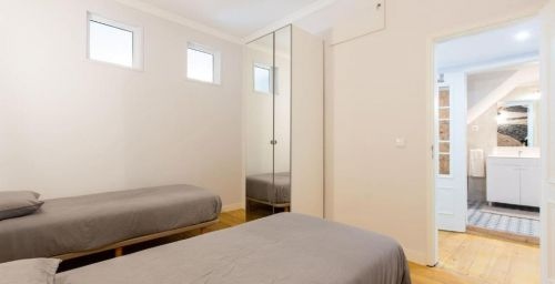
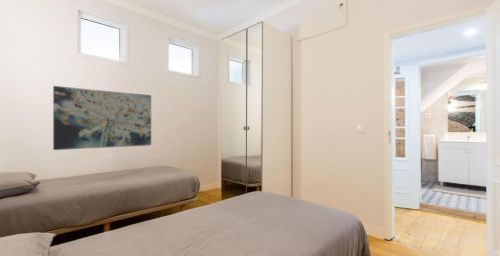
+ wall art (108, 119)
